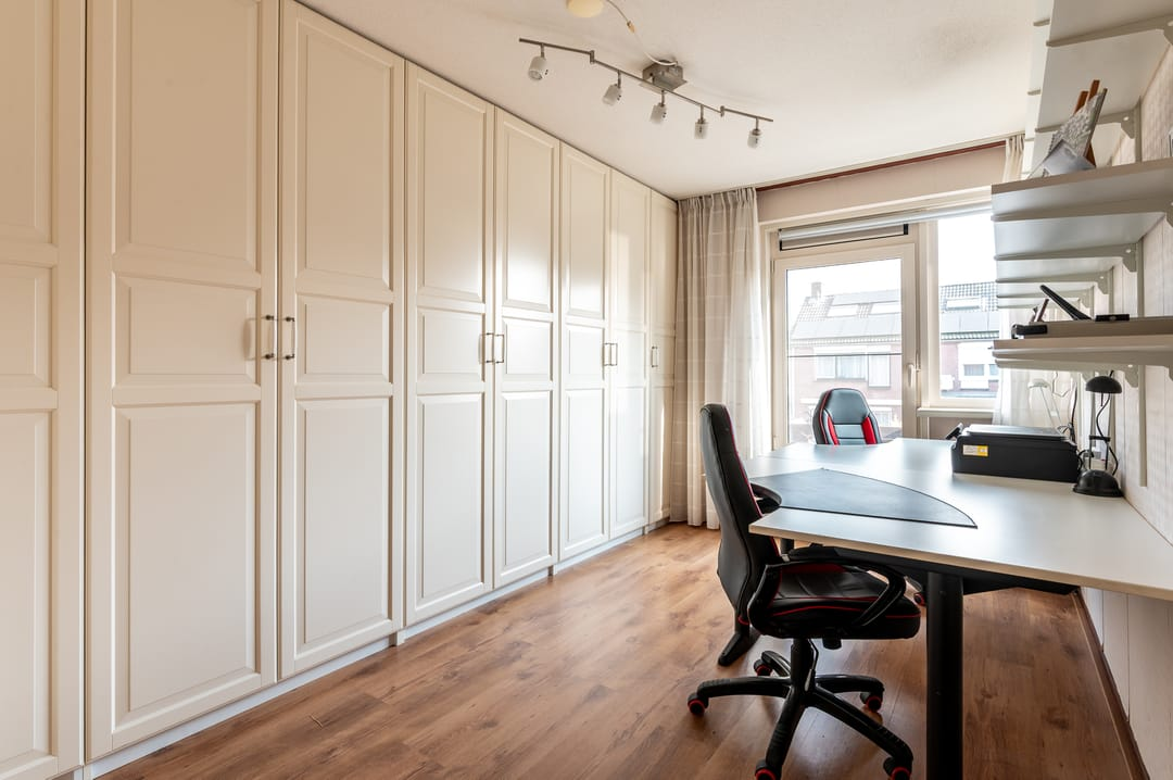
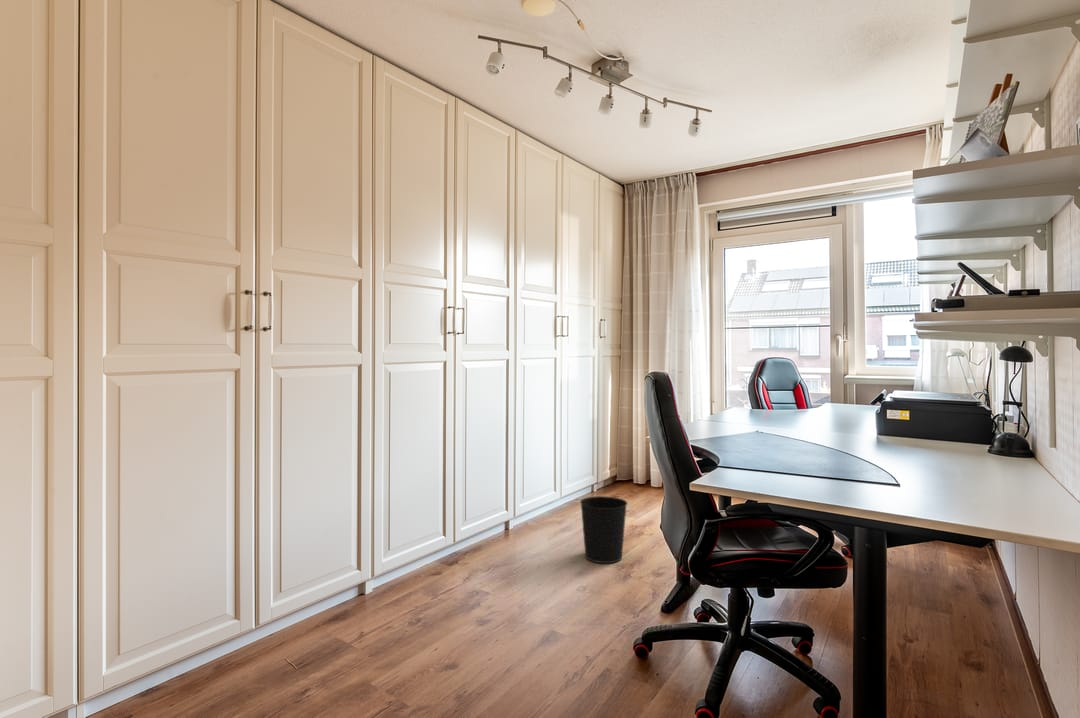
+ wastebasket (603, 529)
